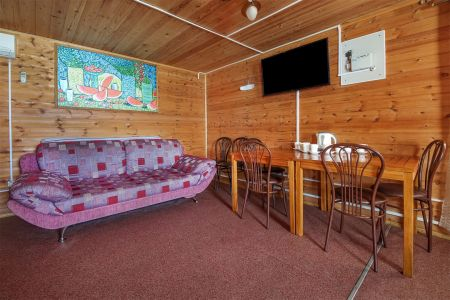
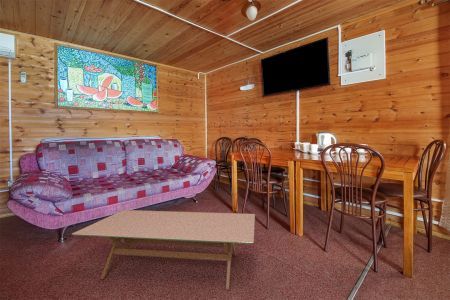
+ coffee table (174, 244)
